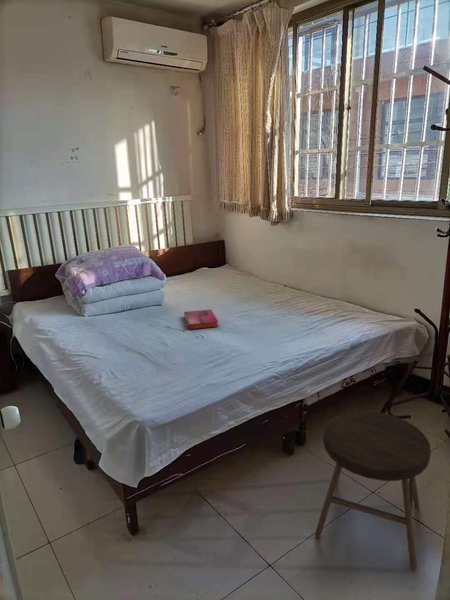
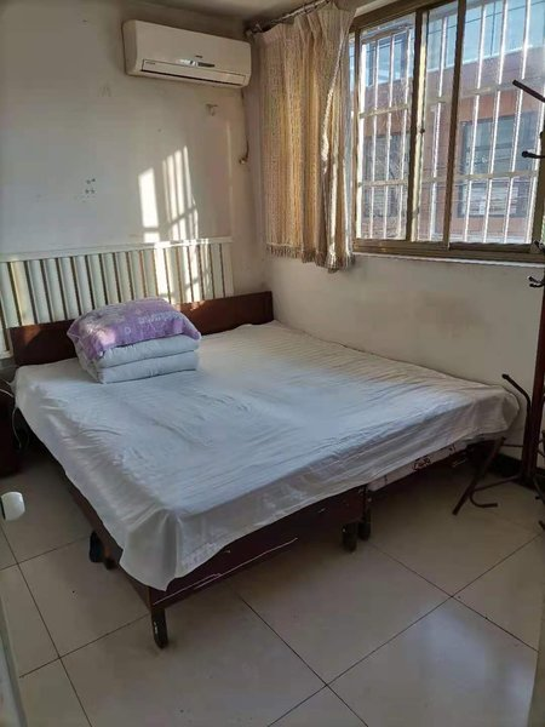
- hardback book (200, 318)
- stool (371, 478)
